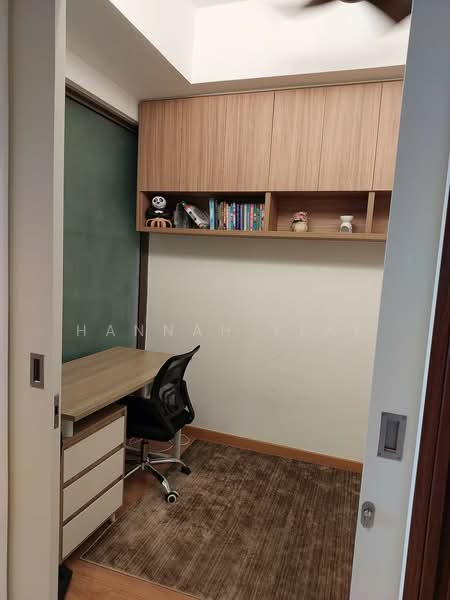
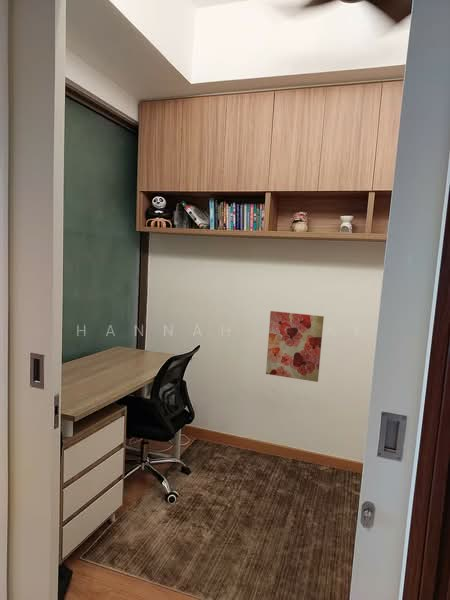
+ wall art (294, 345)
